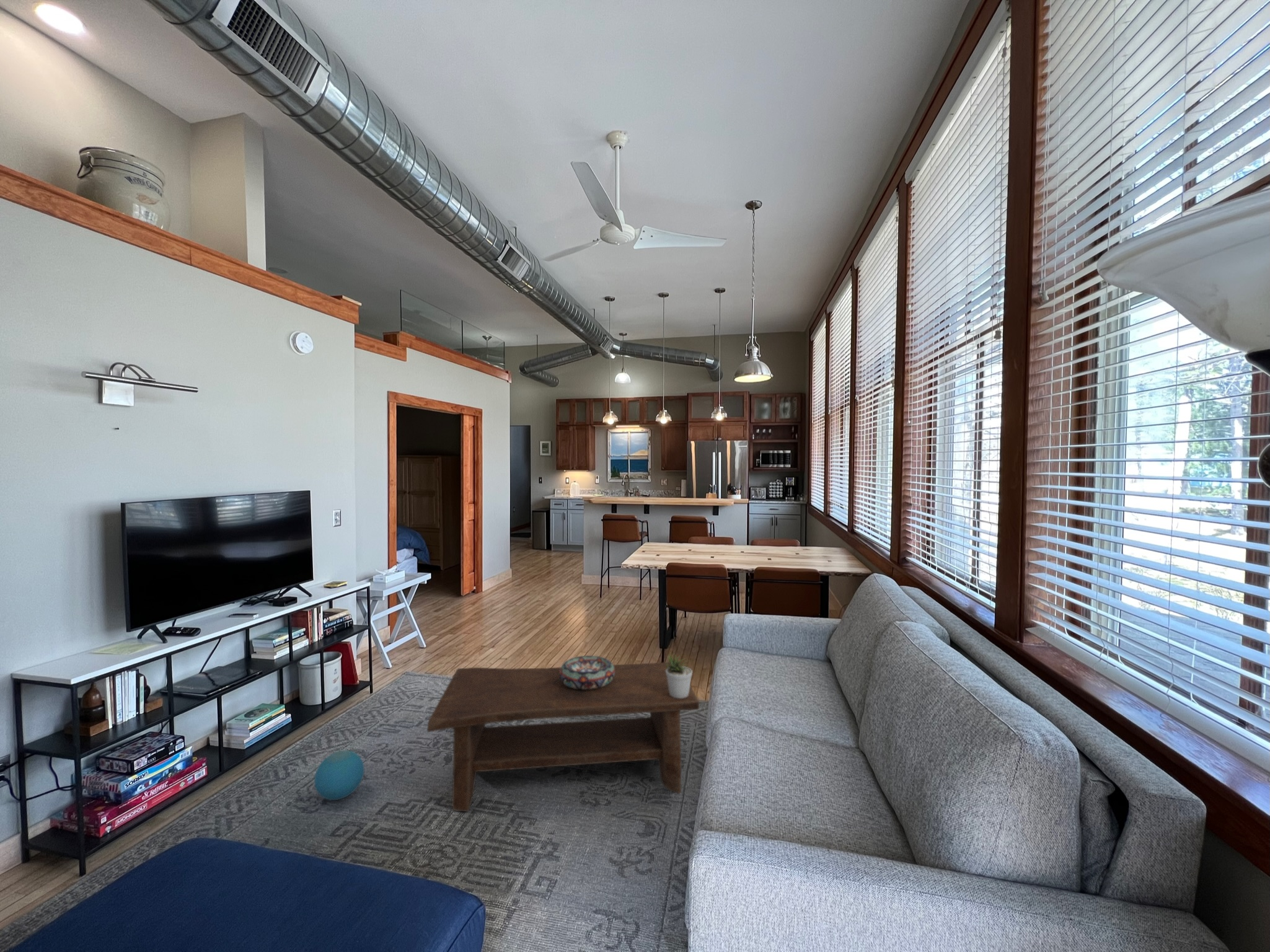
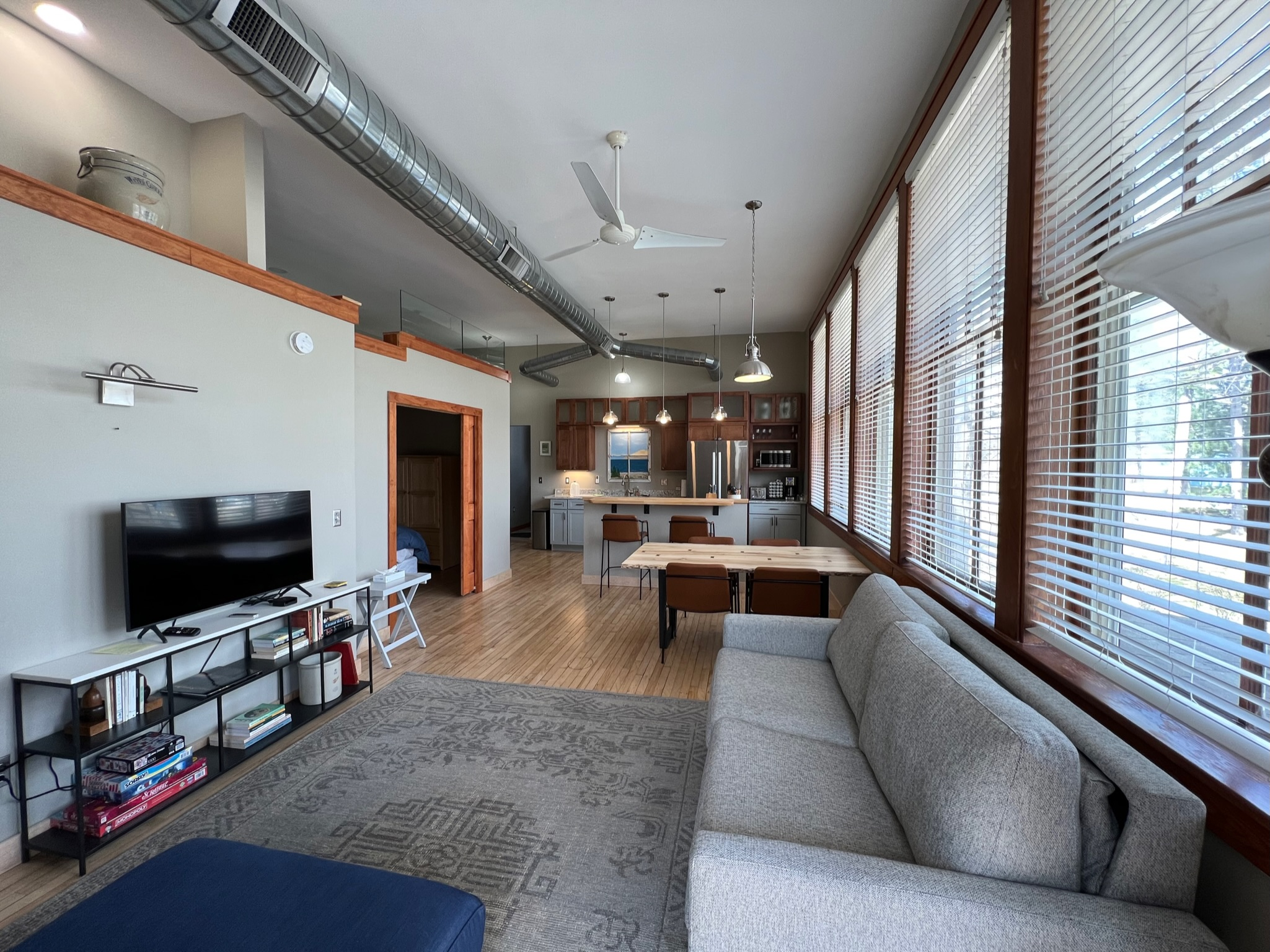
- coffee table (569, 728)
- ball (340, 774)
- potted plant (678, 673)
- decorative bowl (587, 672)
